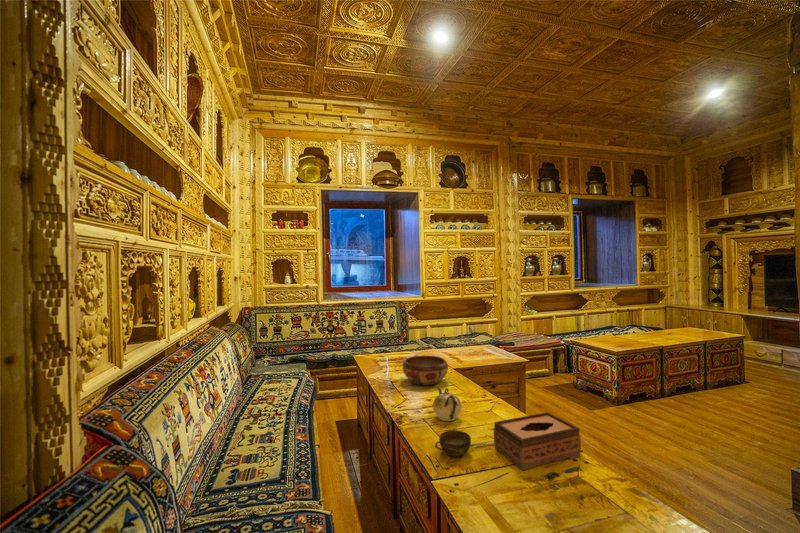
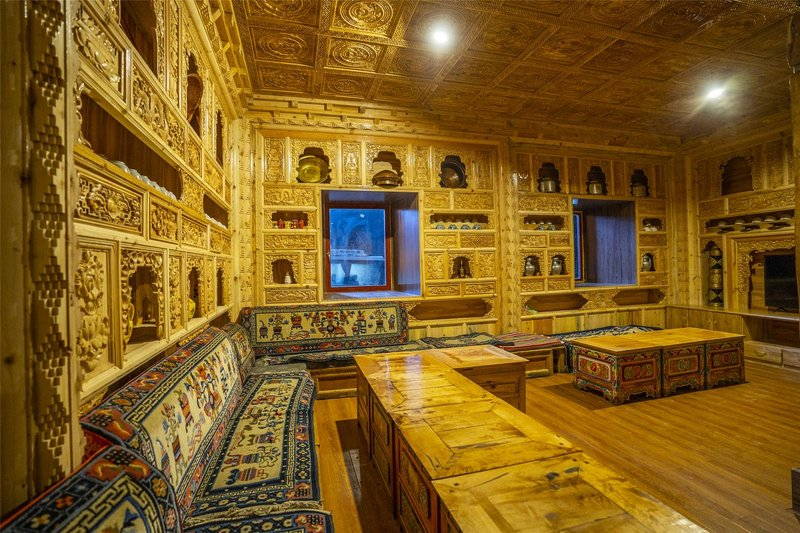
- decorative bowl (425, 371)
- cup (452, 445)
- tissue box (536, 438)
- teapot (446, 402)
